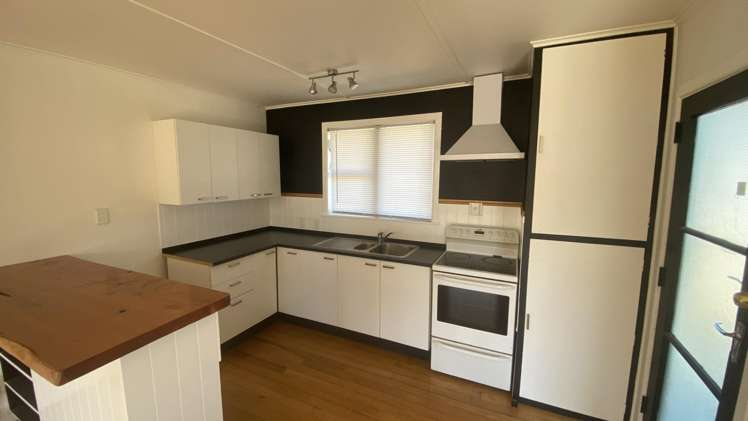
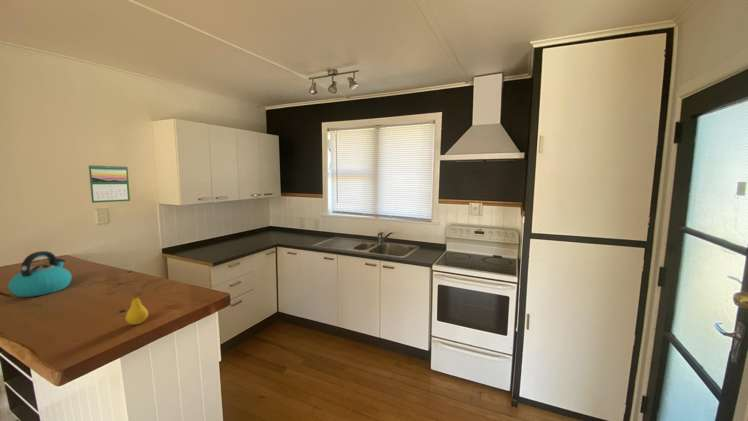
+ kettle (43, 270)
+ fruit (136, 307)
+ calendar (110, 183)
